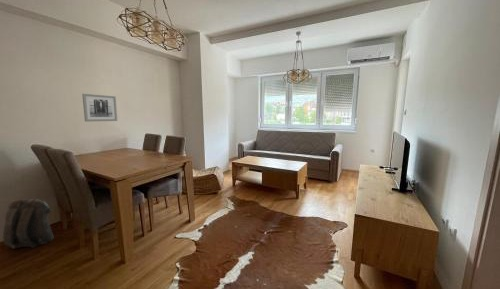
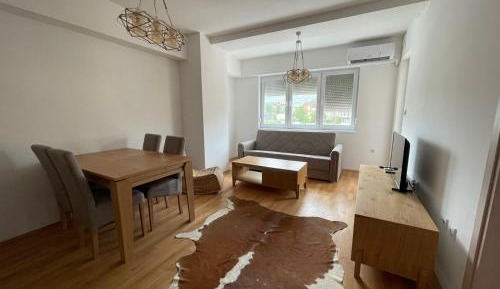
- backpack (28, 221)
- wall art (101, 108)
